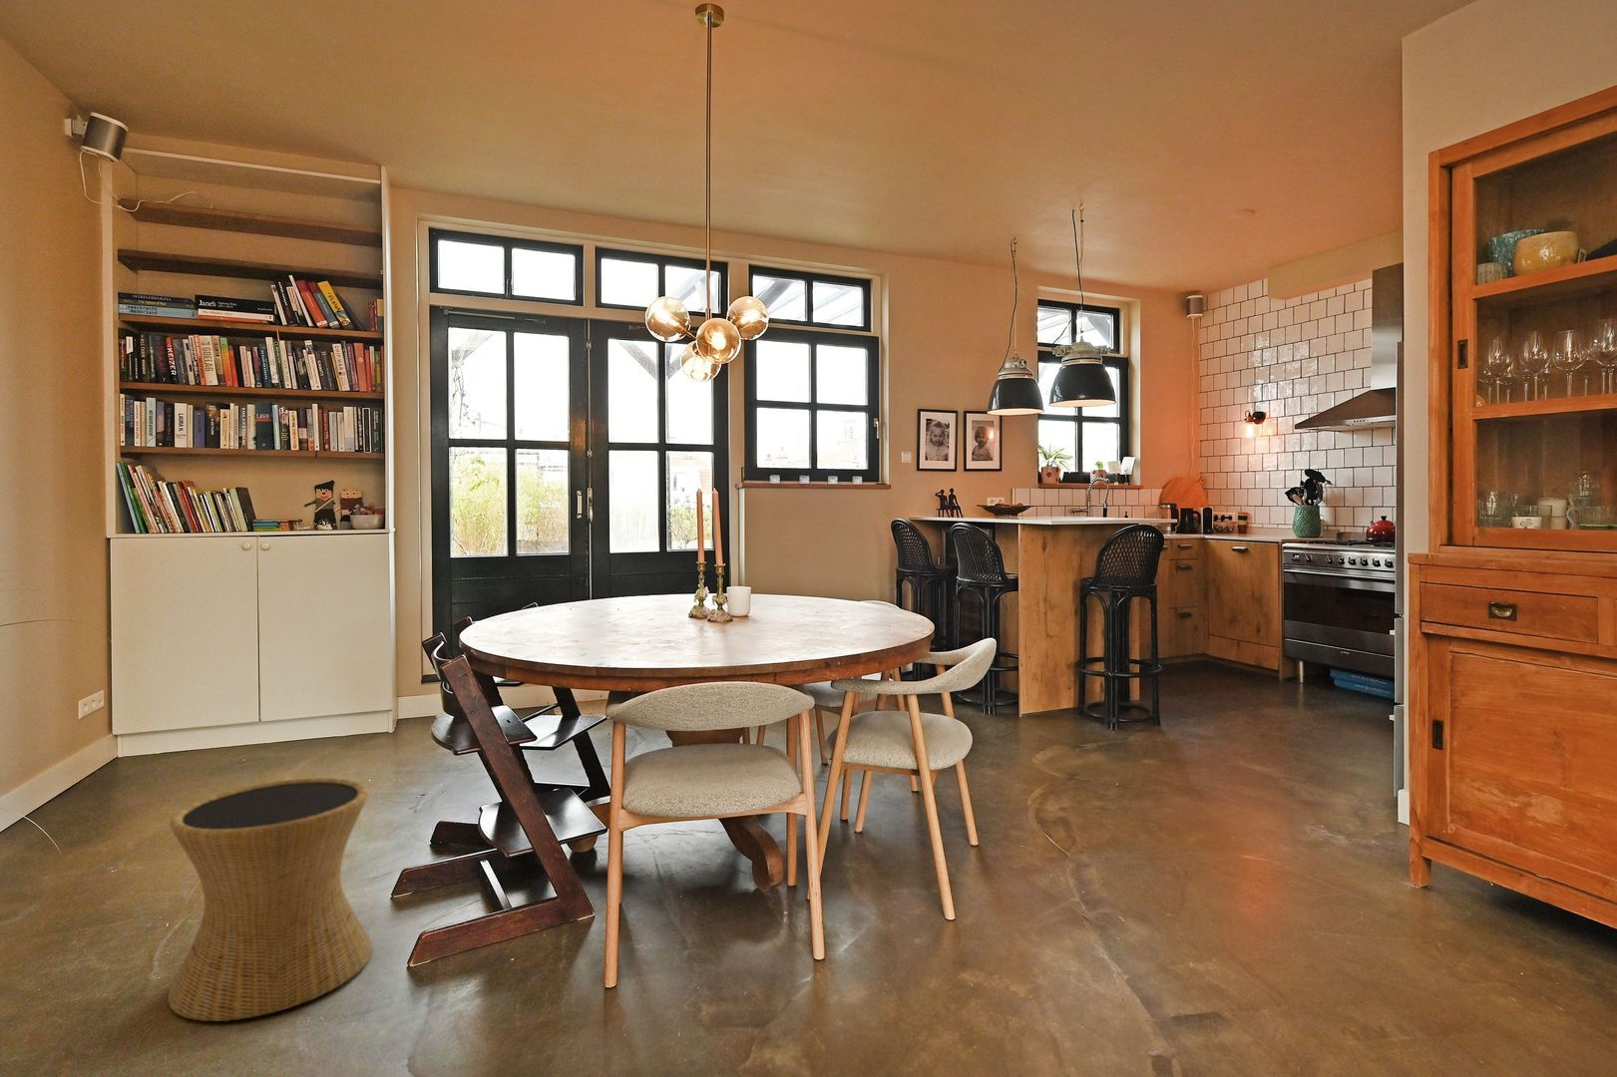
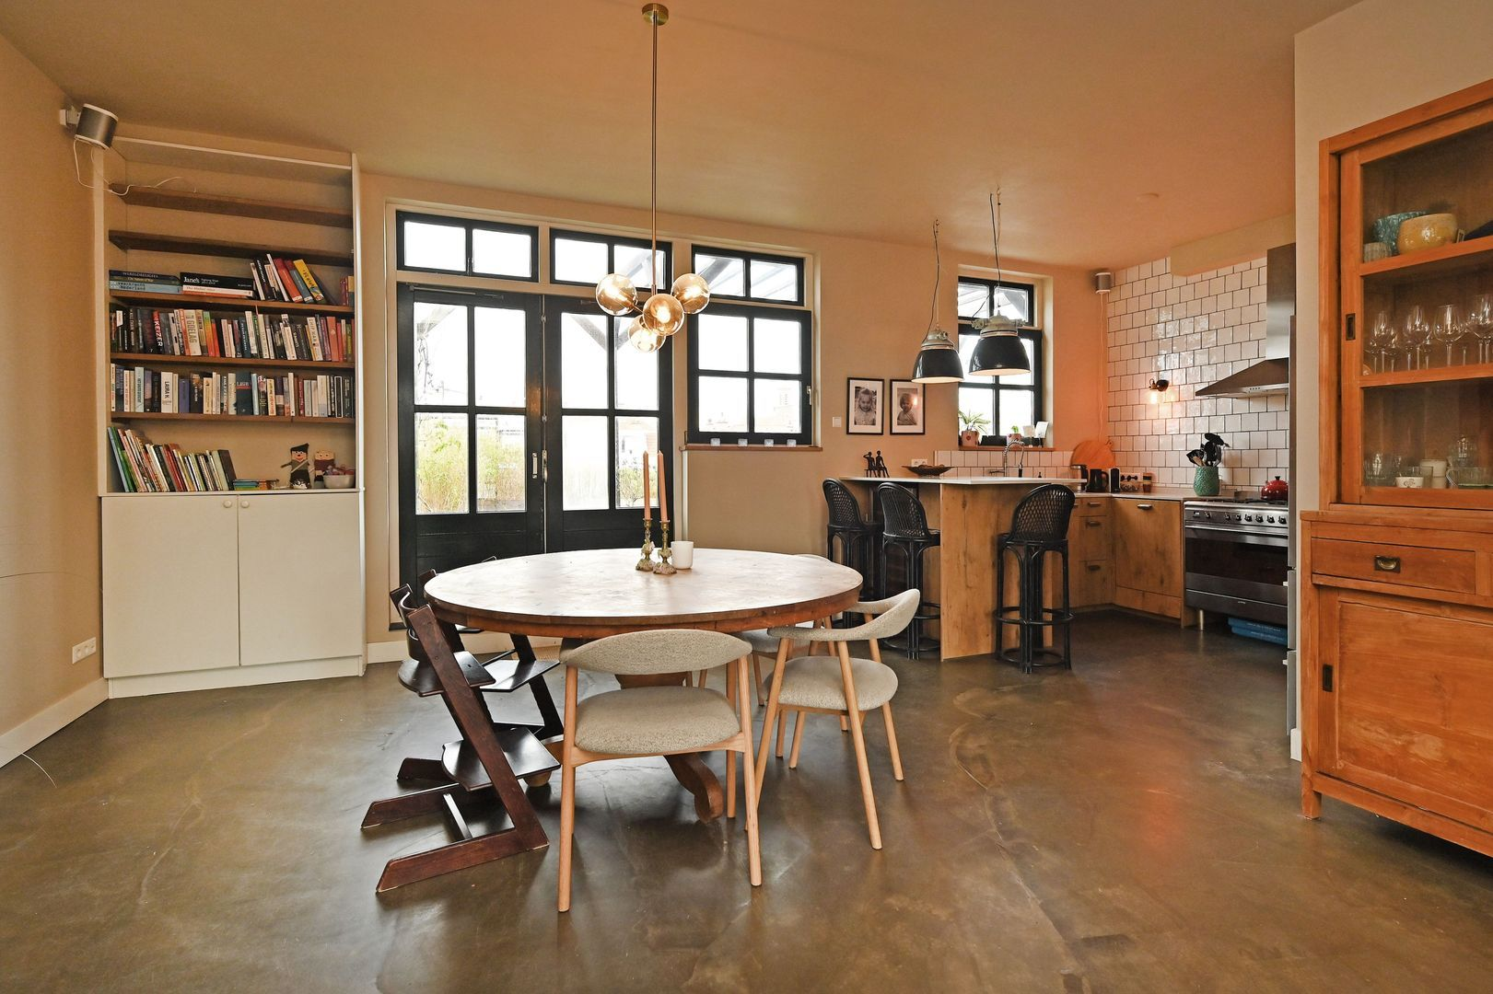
- side table (274, 887)
